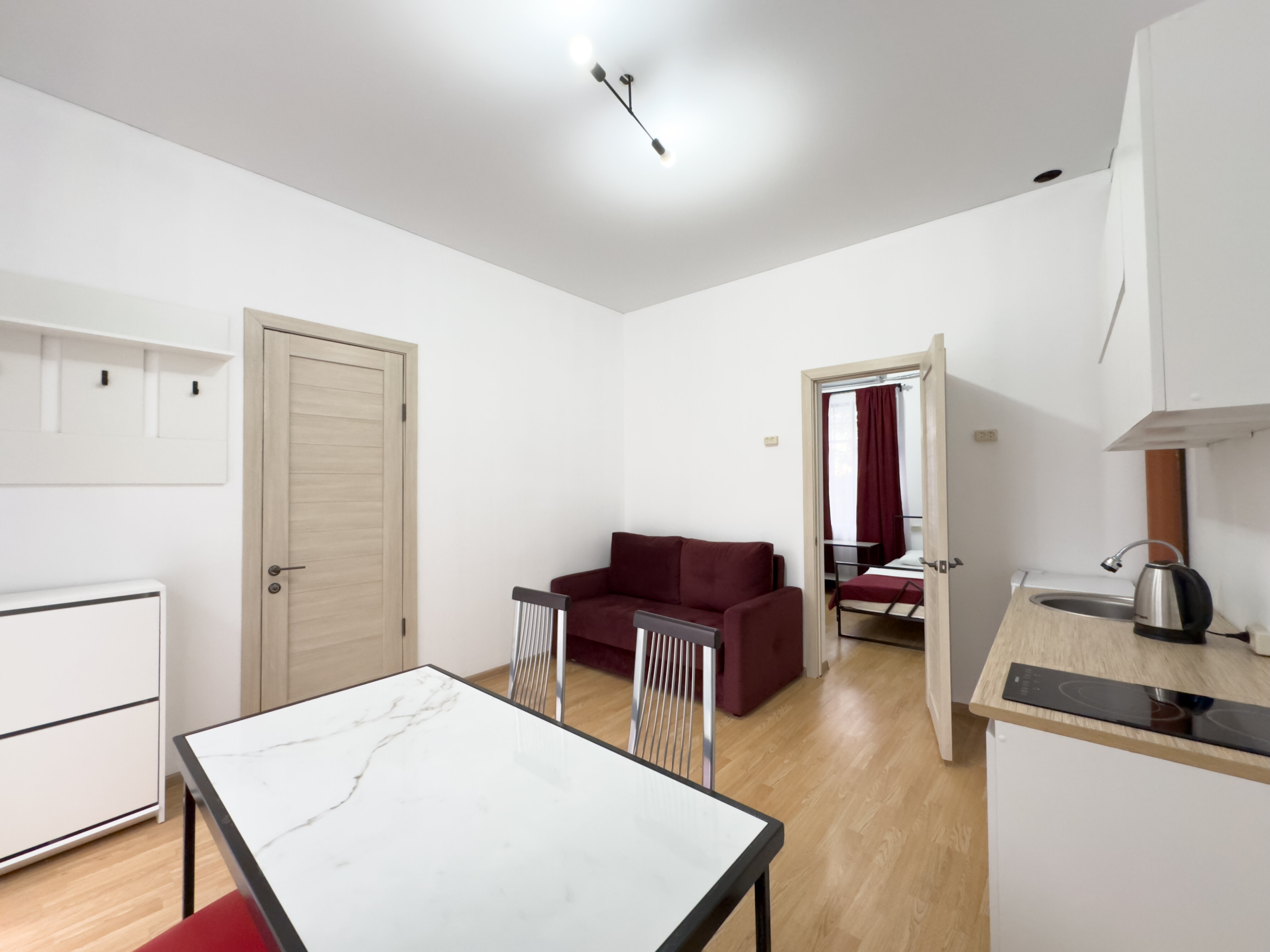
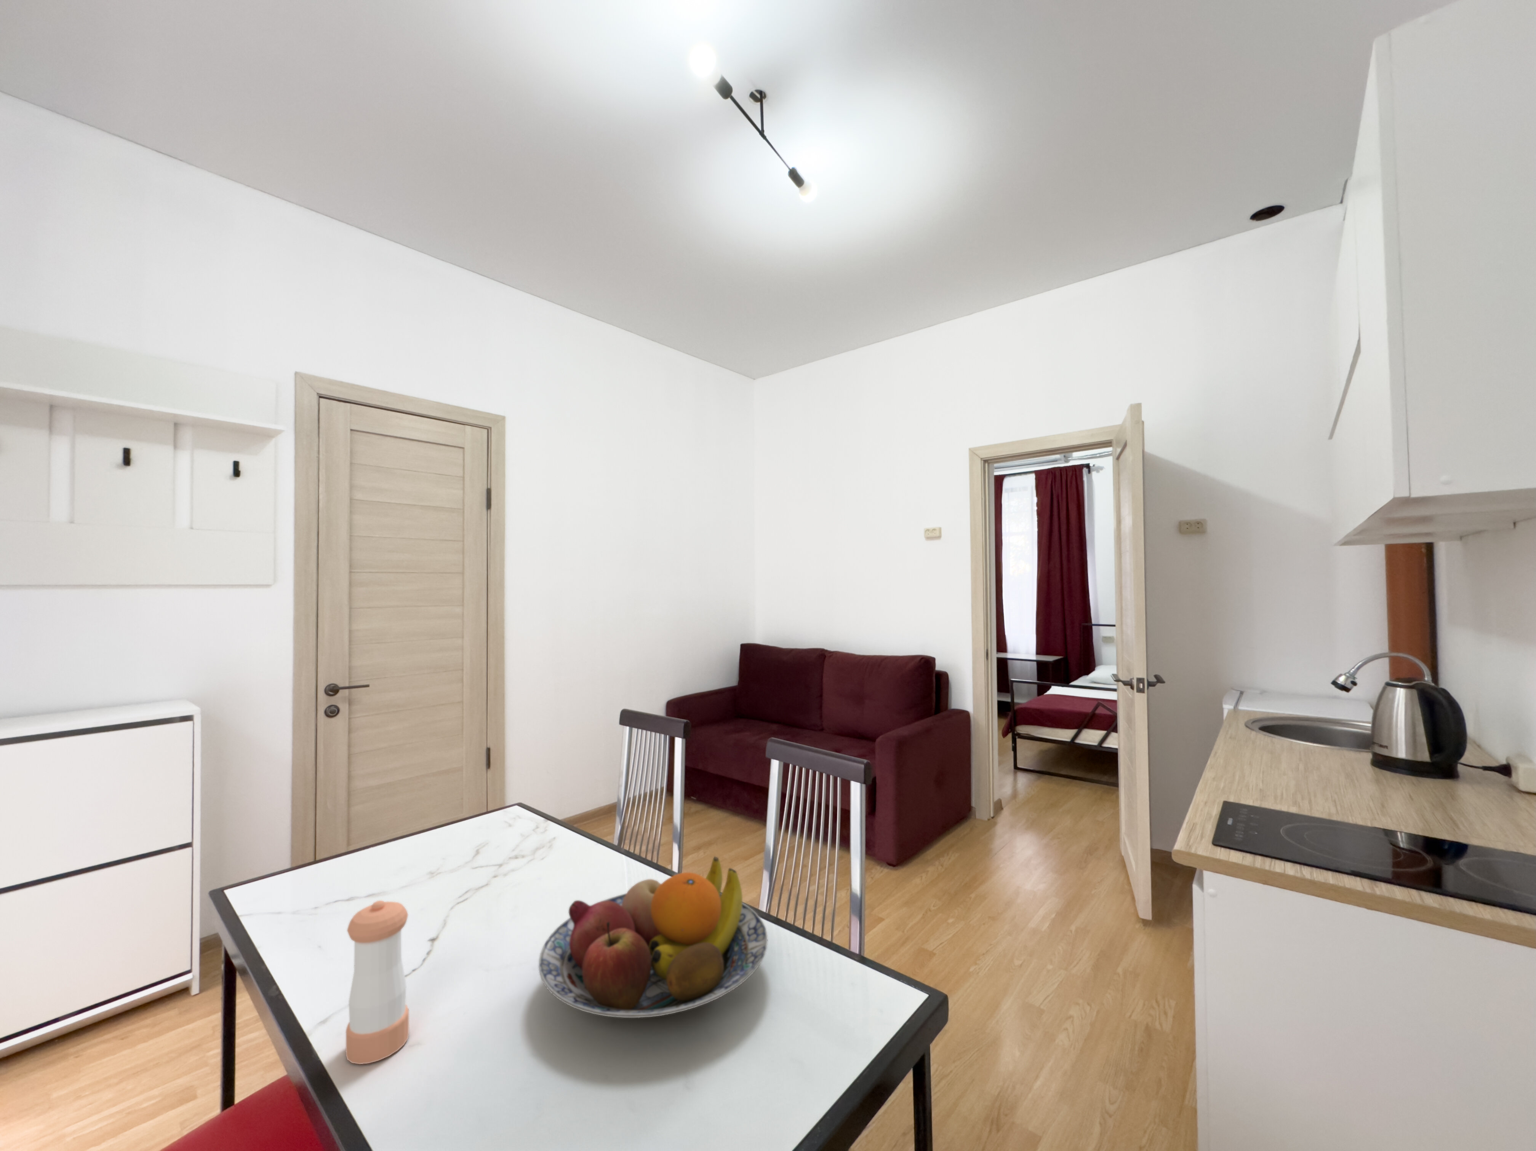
+ fruit bowl (657, 931)
+ pepper shaker (377, 973)
